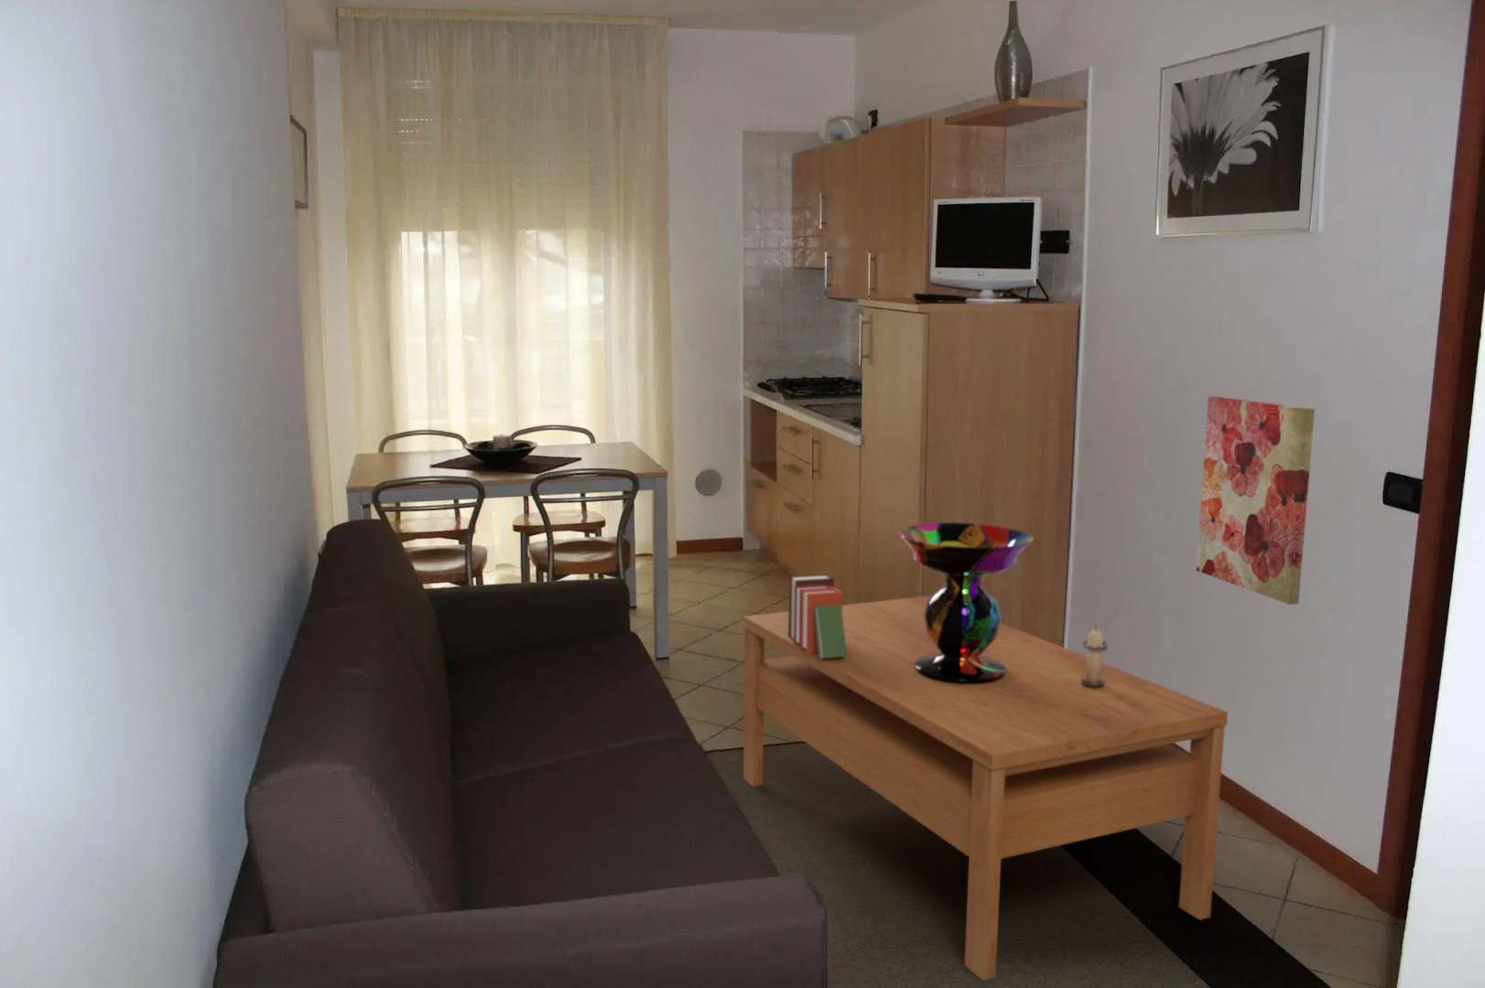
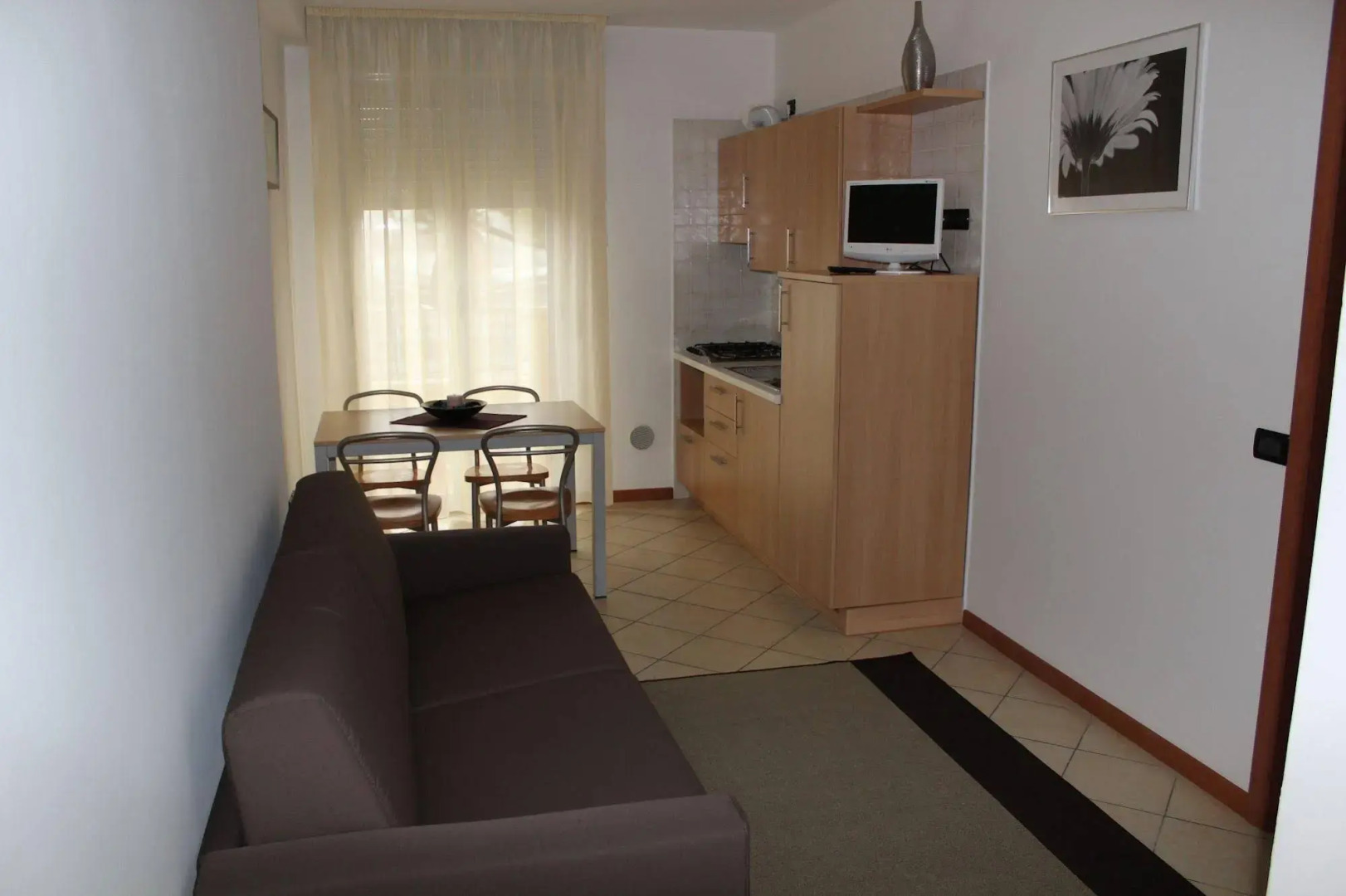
- candle (1094, 654)
- wall art (1251, 495)
- decorative bowl (962, 602)
- books (822, 615)
- coffee table (951, 749)
